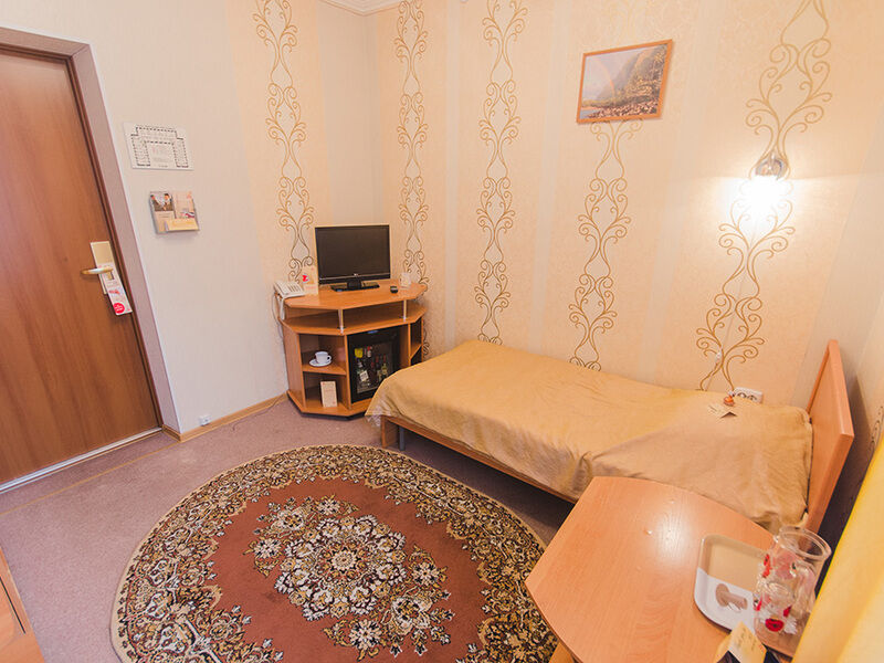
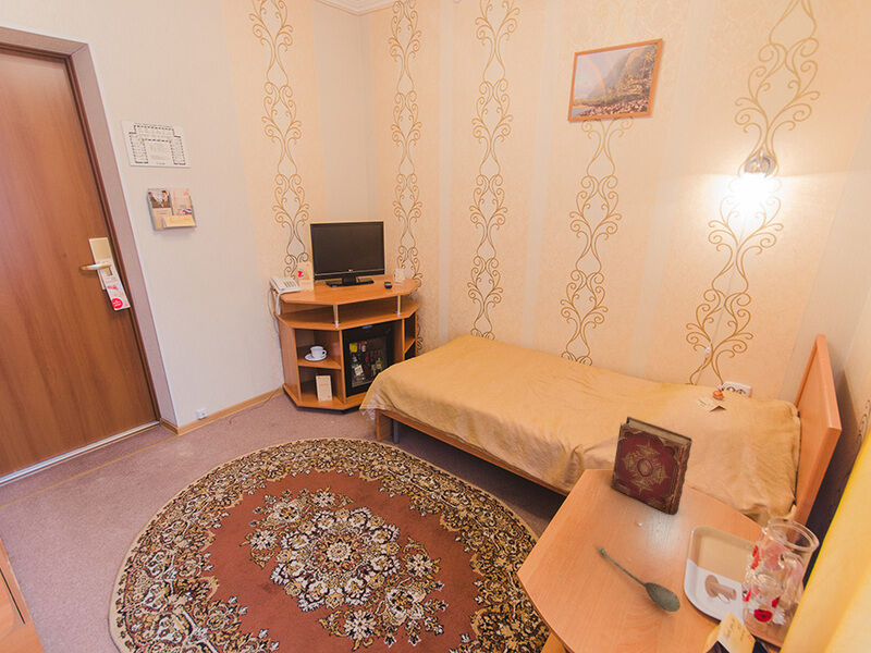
+ soupspoon (633, 576)
+ hardback book (650, 464)
